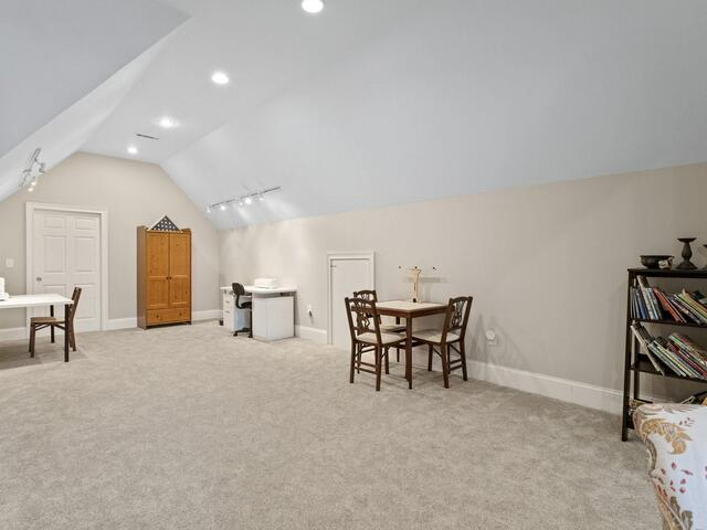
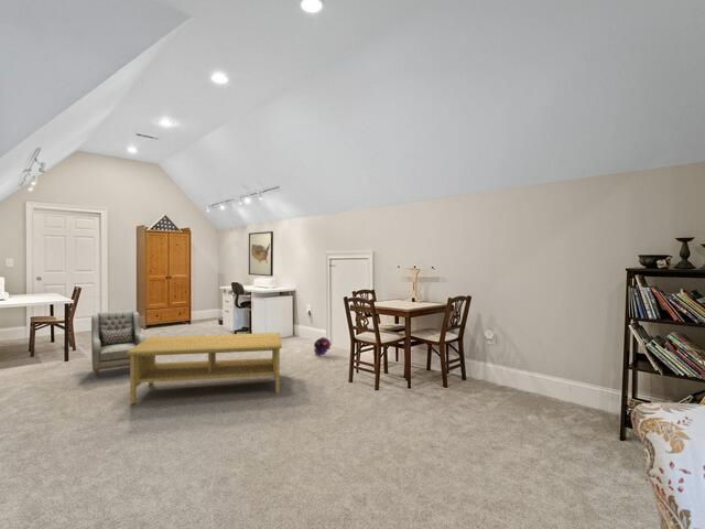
+ wall art (260, 253)
+ armchair (118, 332)
+ coffee table (212, 364)
+ plush toy (322, 346)
